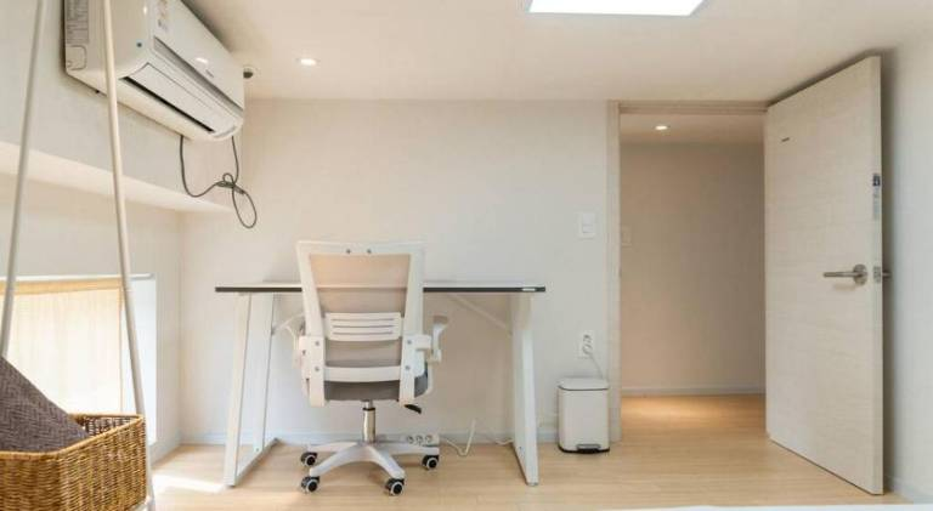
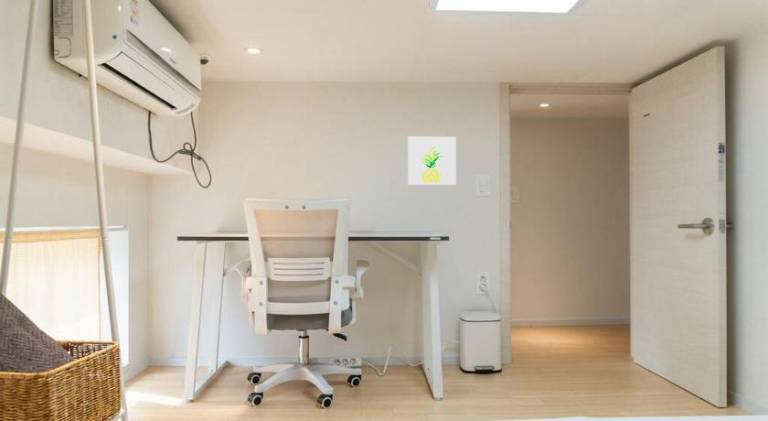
+ wall art (431, 160)
